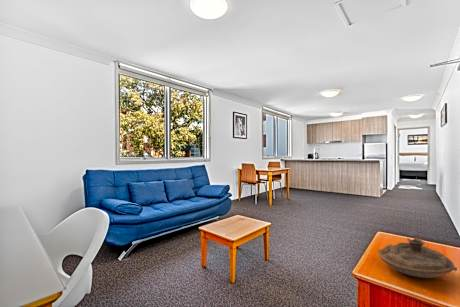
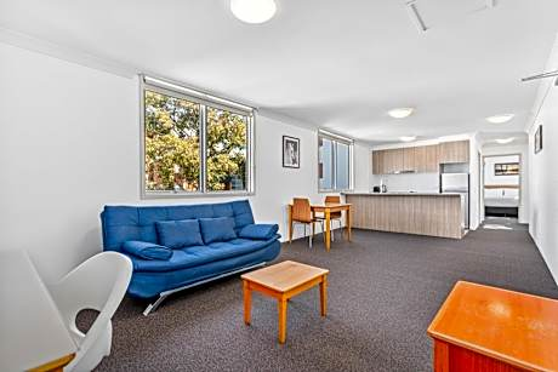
- decorative bowl (413, 255)
